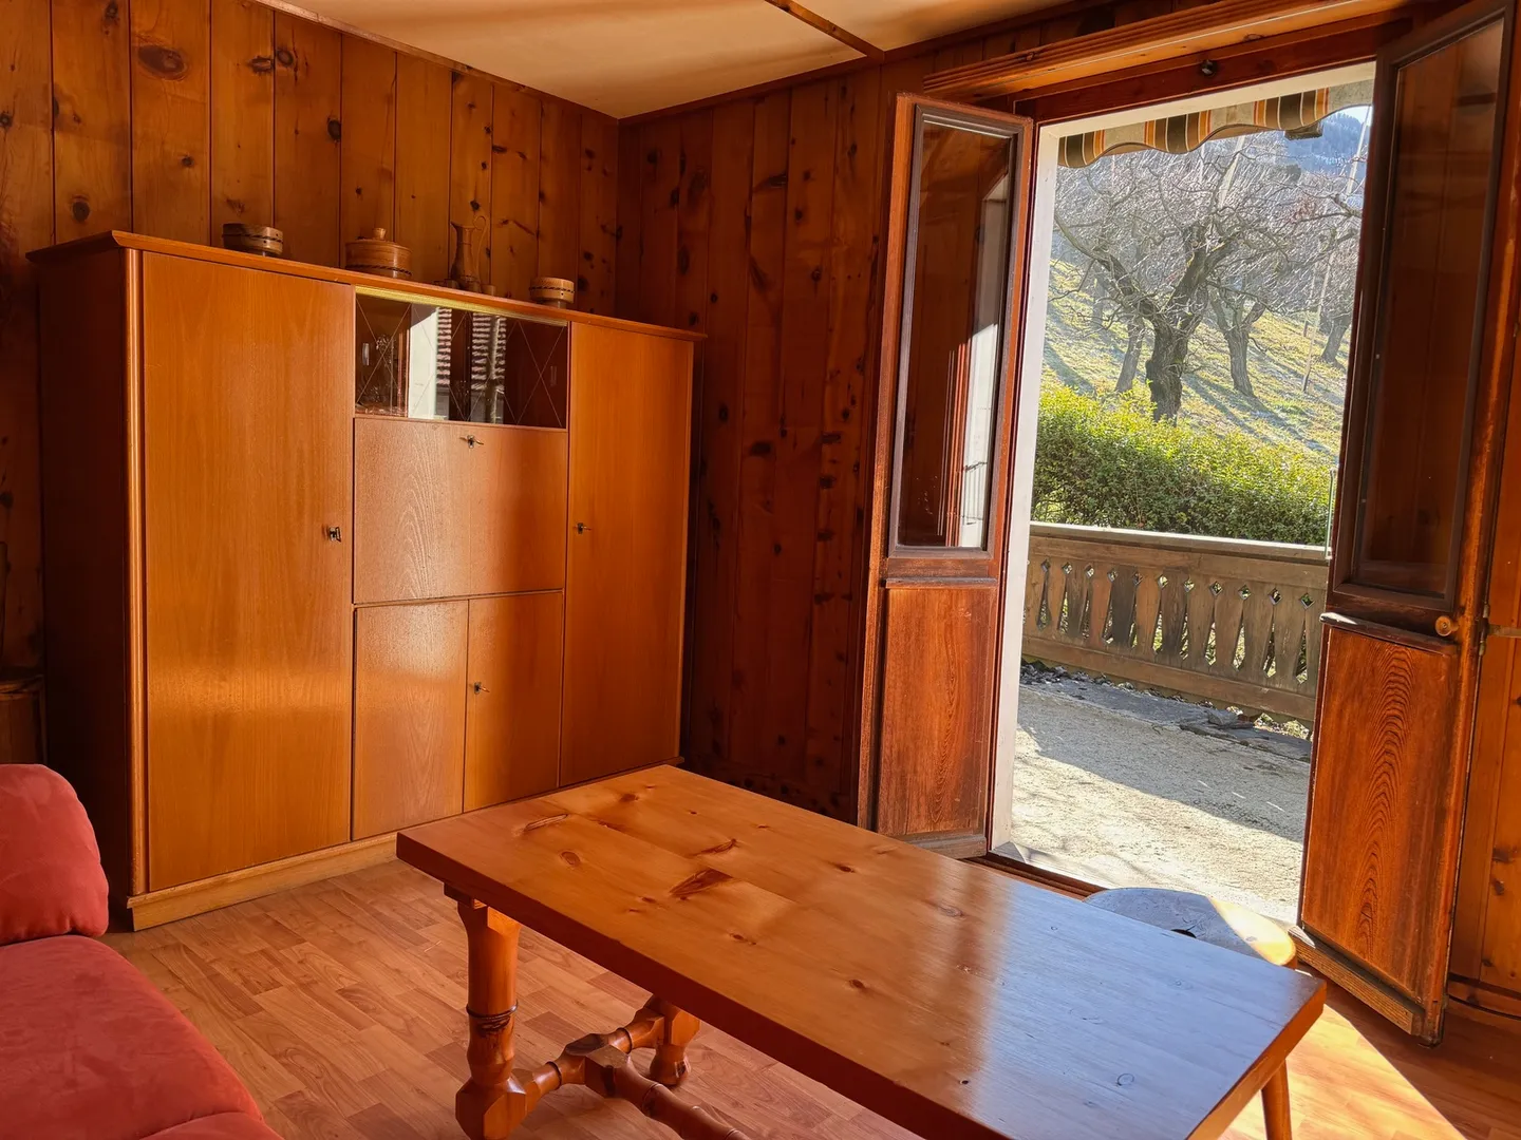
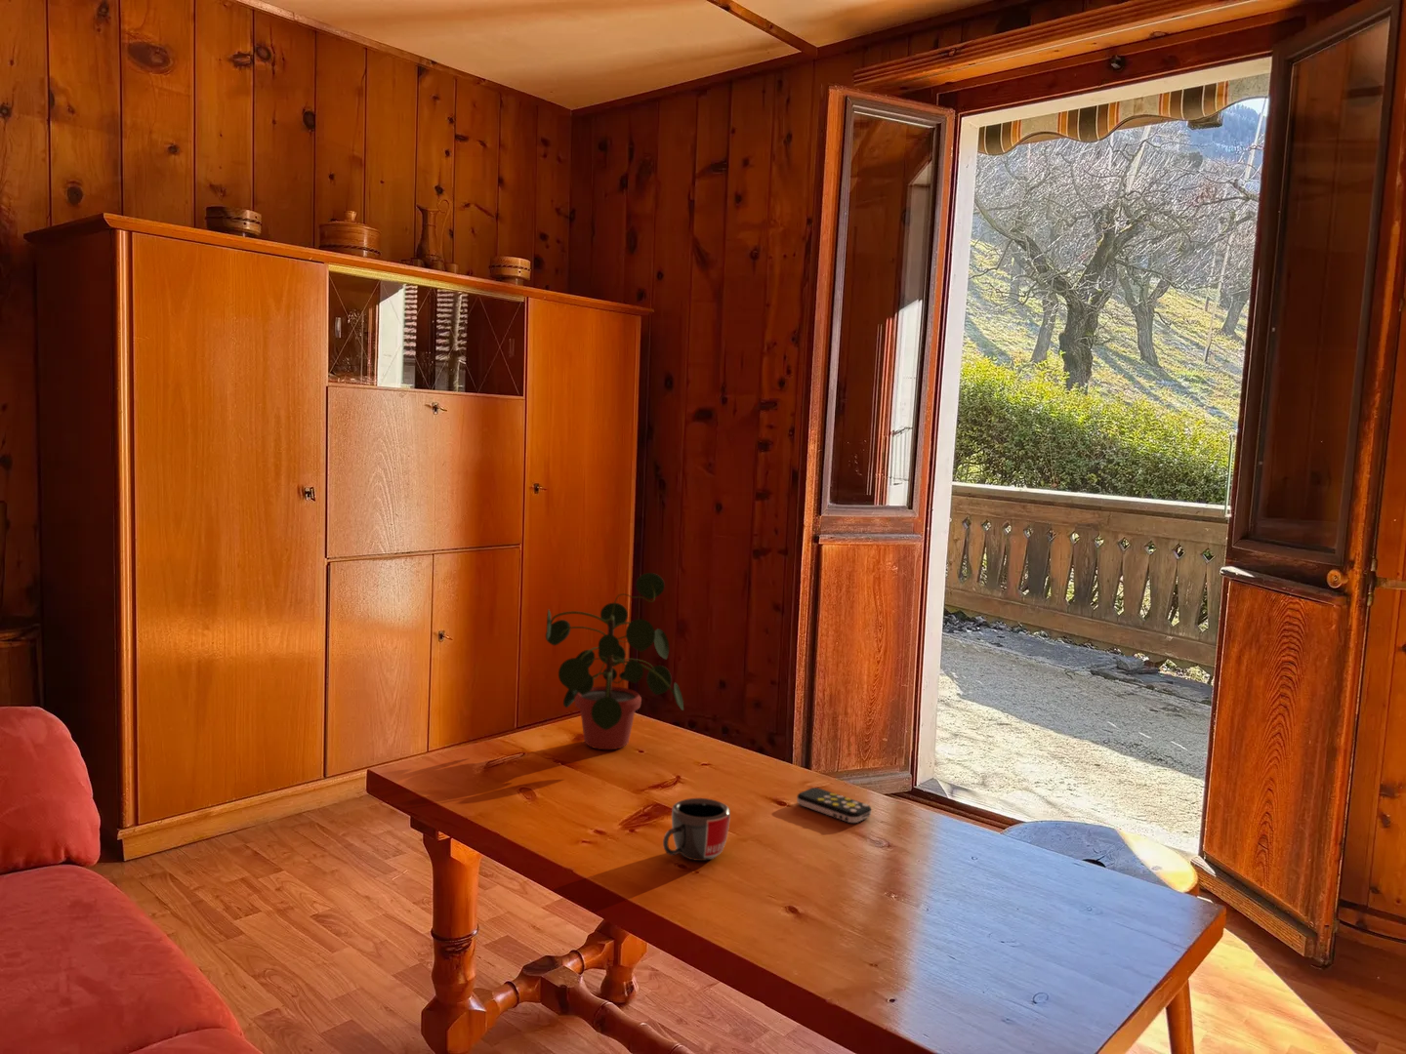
+ remote control (833, 804)
+ mug (692, 833)
+ potted plant (613, 657)
